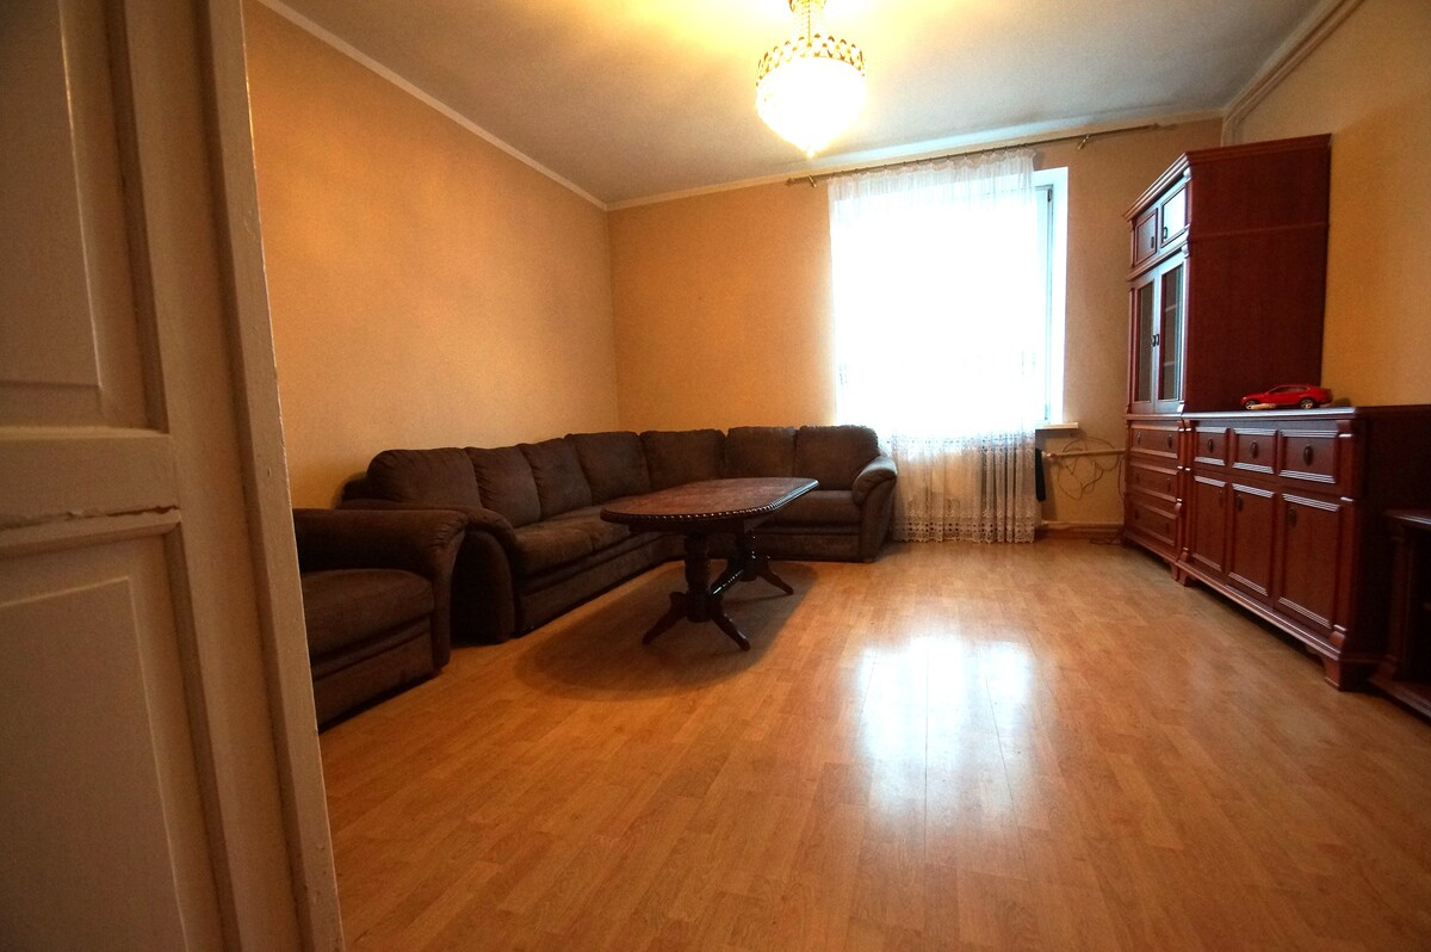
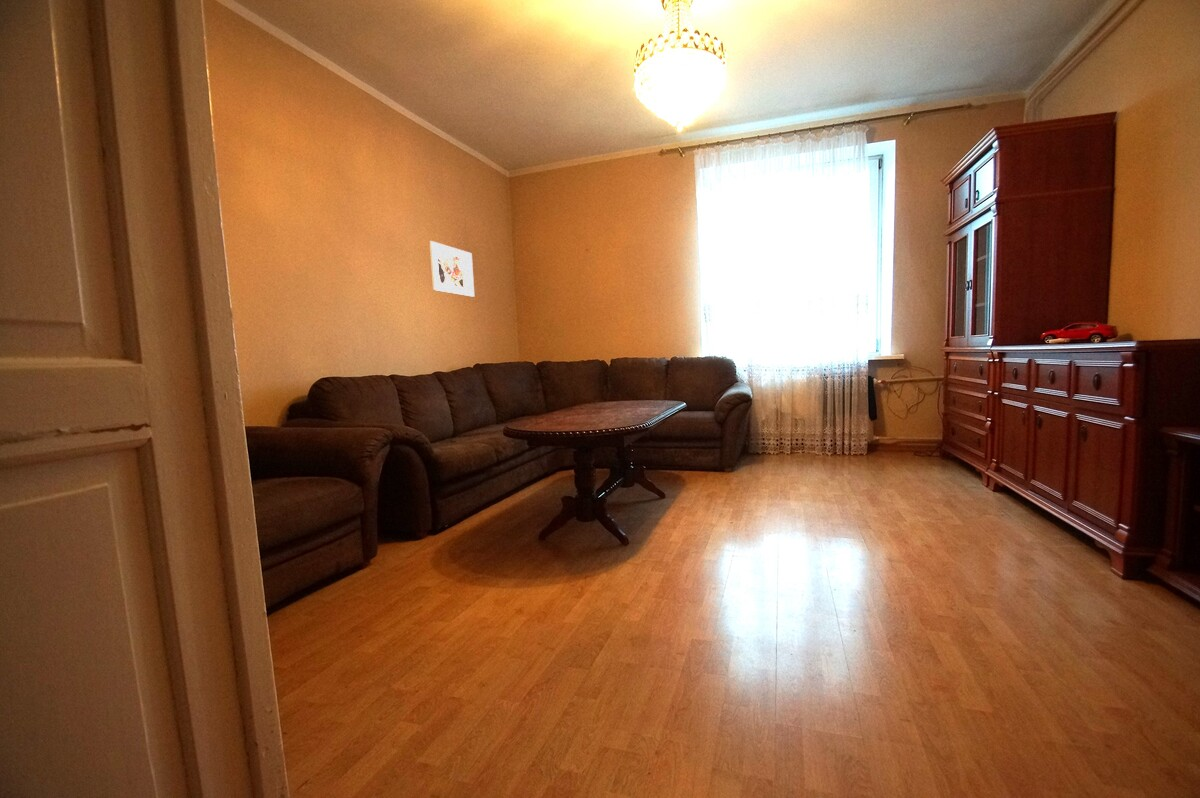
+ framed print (453, 270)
